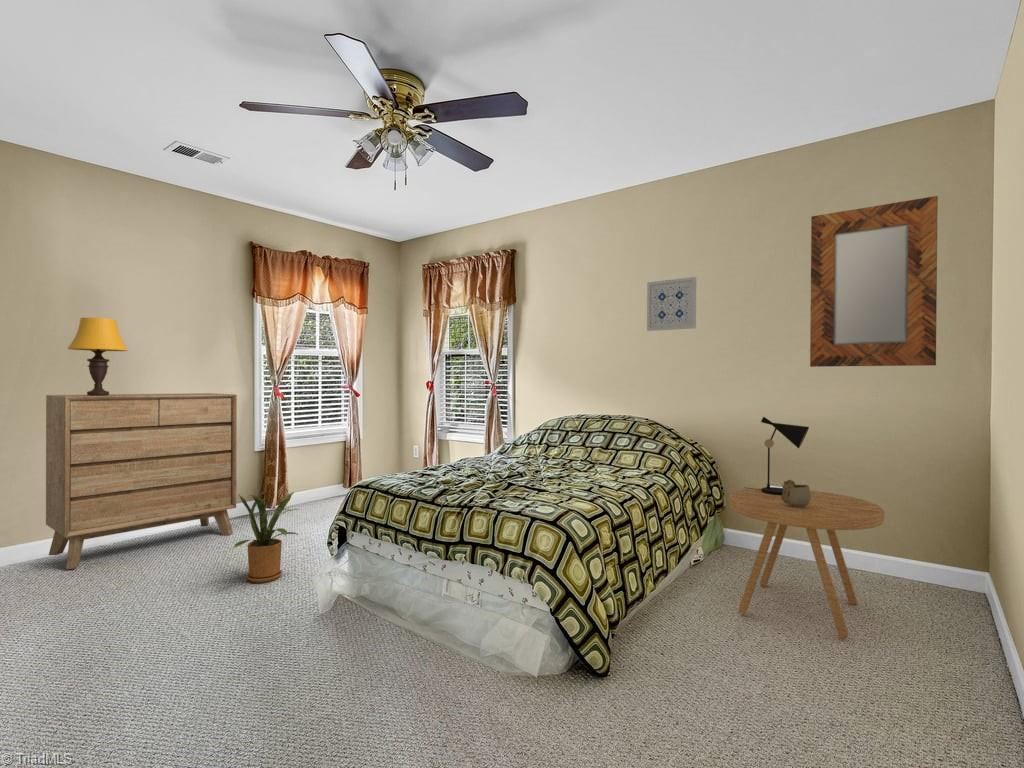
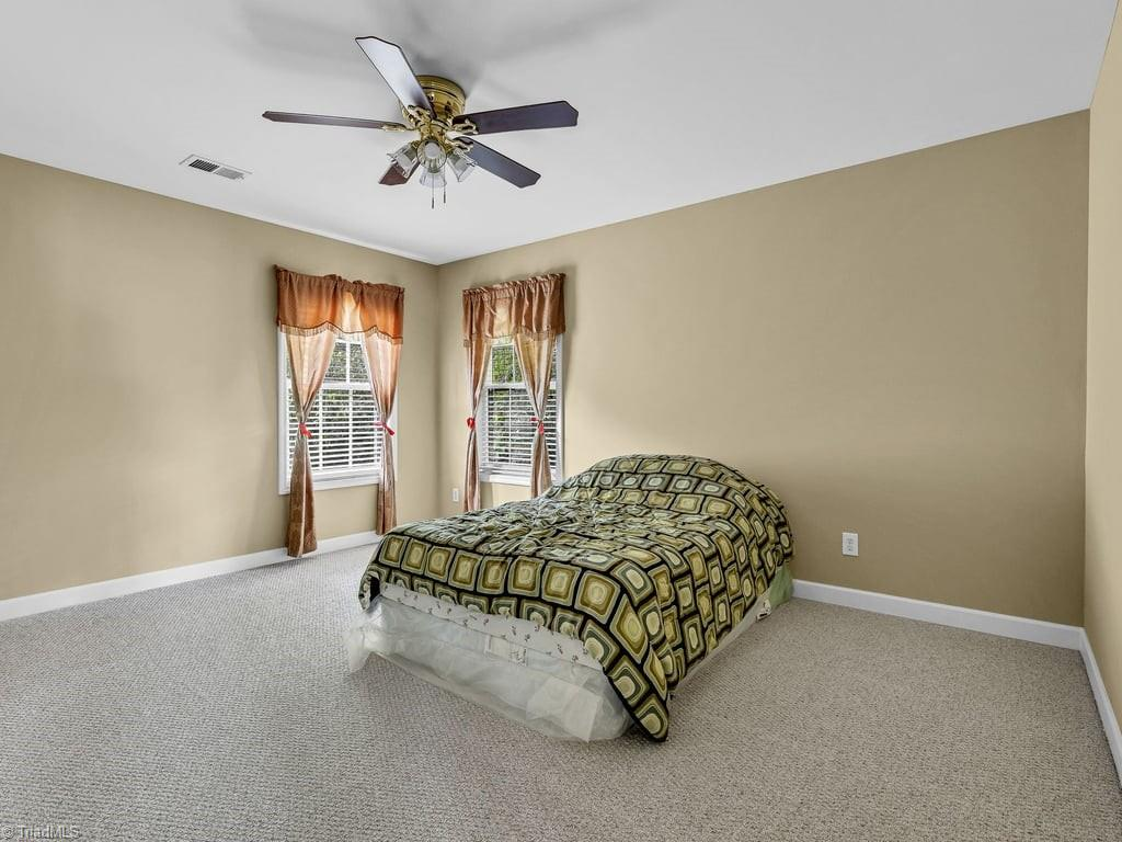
- house plant (269, 533)
- dresser (147, 469)
- home mirror (870, 286)
- mug (796, 493)
- table lamp (98, 356)
- table lamp (769, 454)
- wall art (671, 304)
- side table (813, 552)
